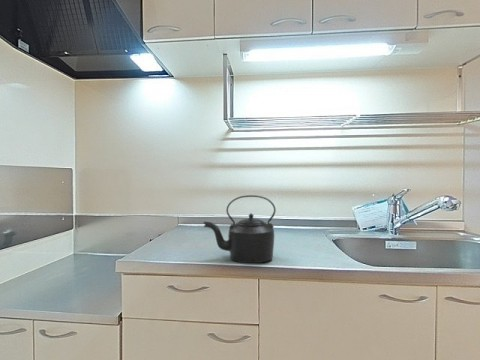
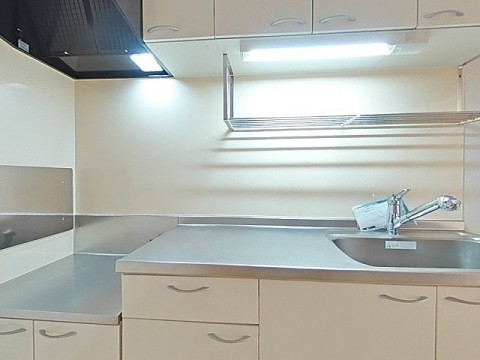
- kettle (239, 226)
